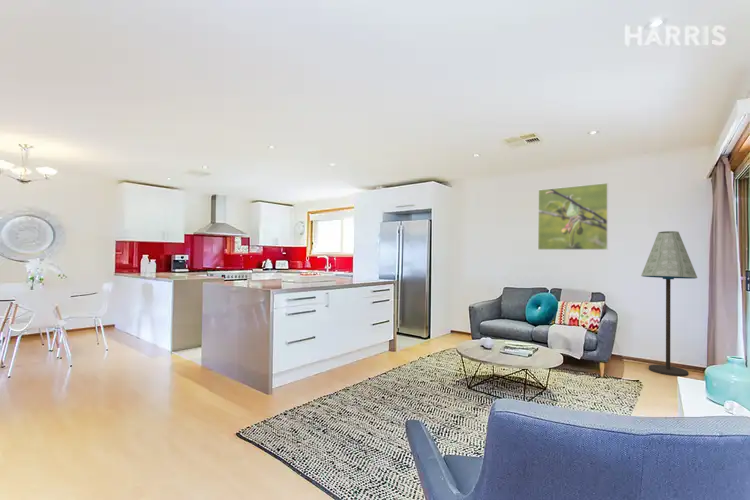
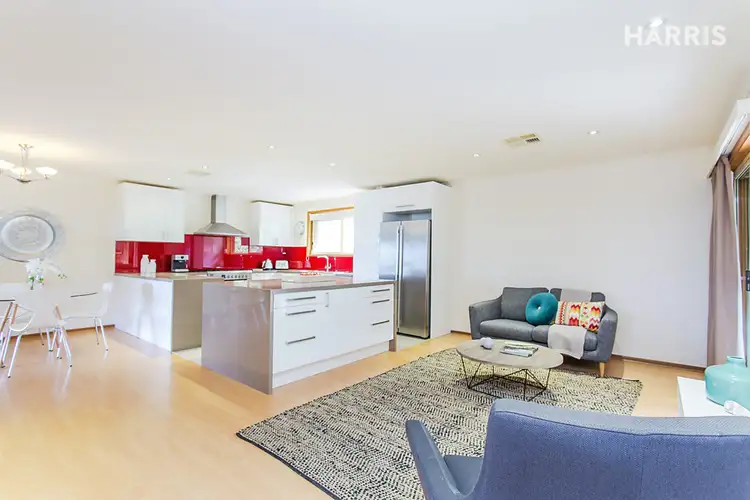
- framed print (571, 218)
- floor lamp (668, 300)
